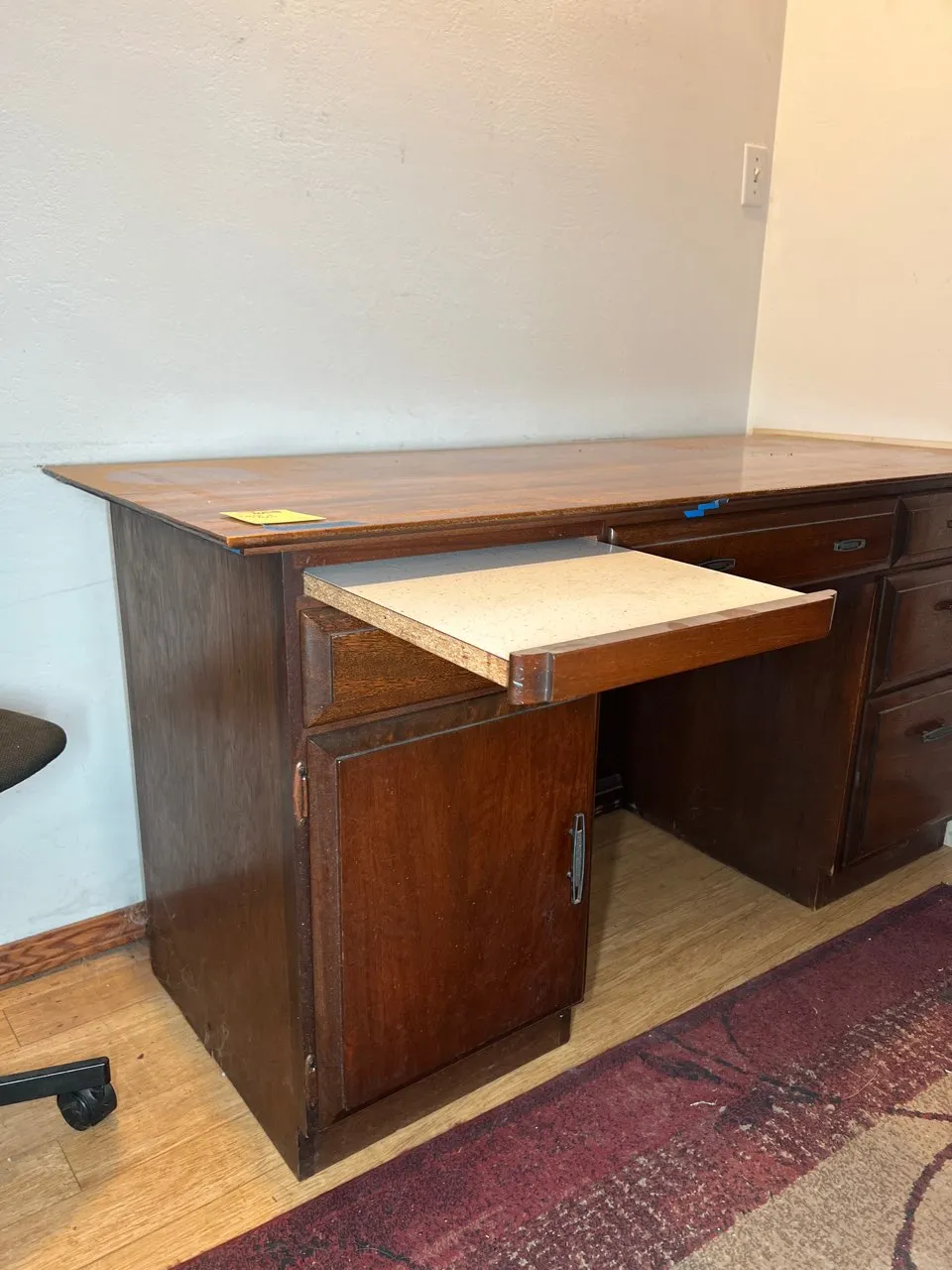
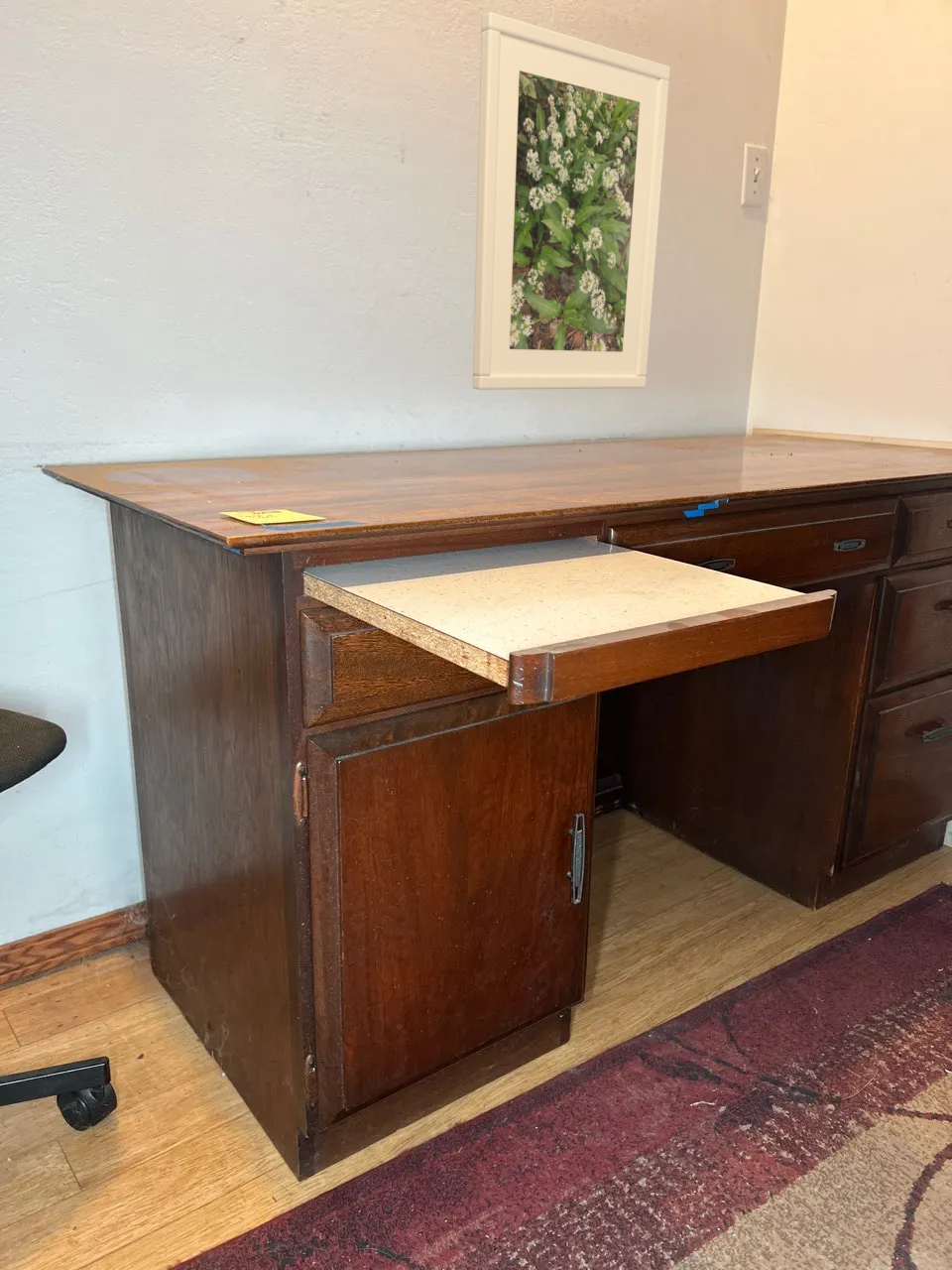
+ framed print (573, 223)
